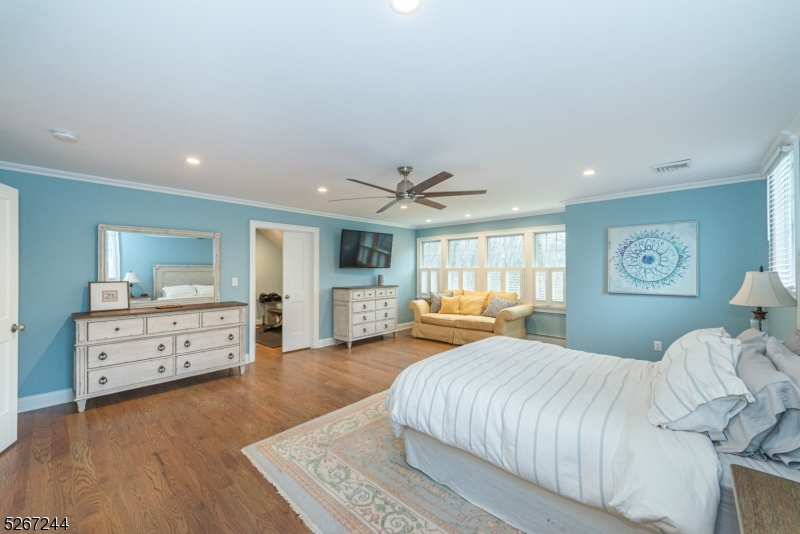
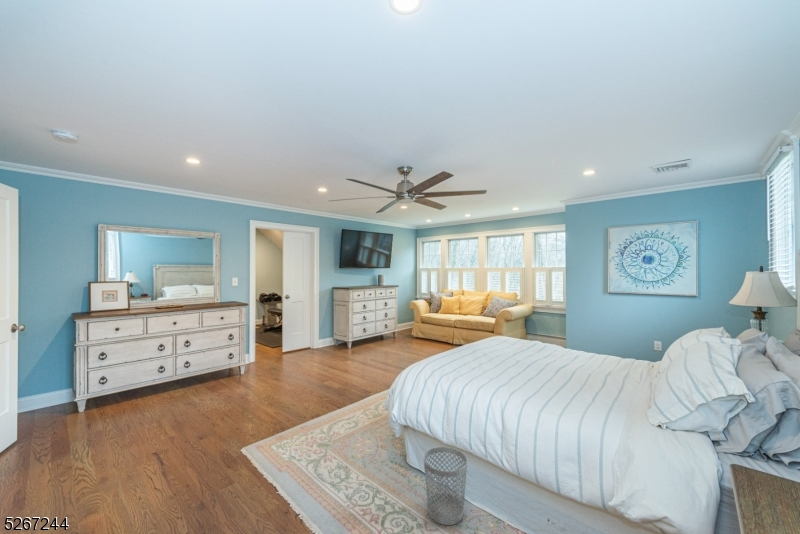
+ wastebasket (445, 485)
